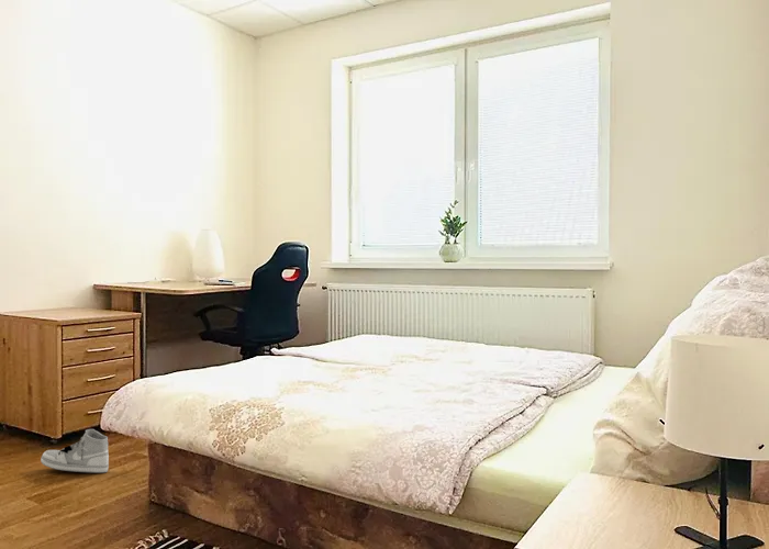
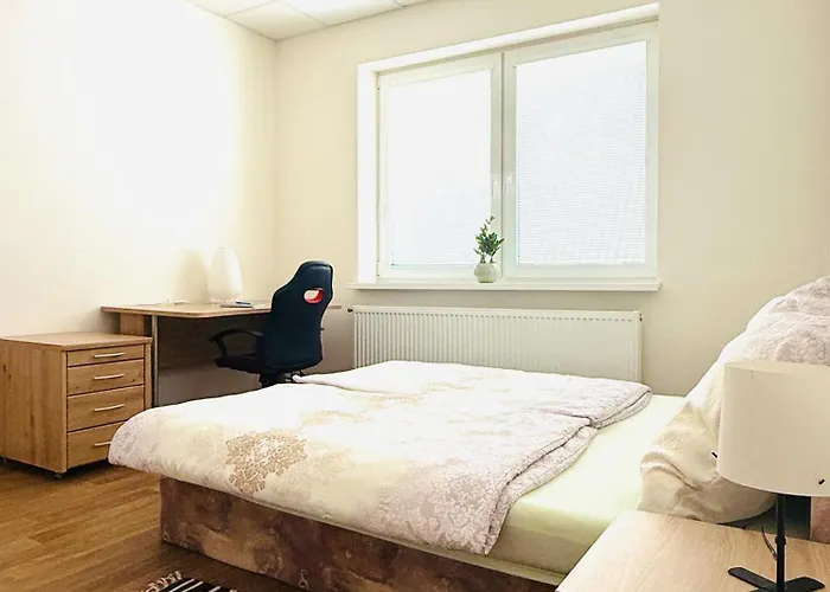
- shoe (75, 450)
